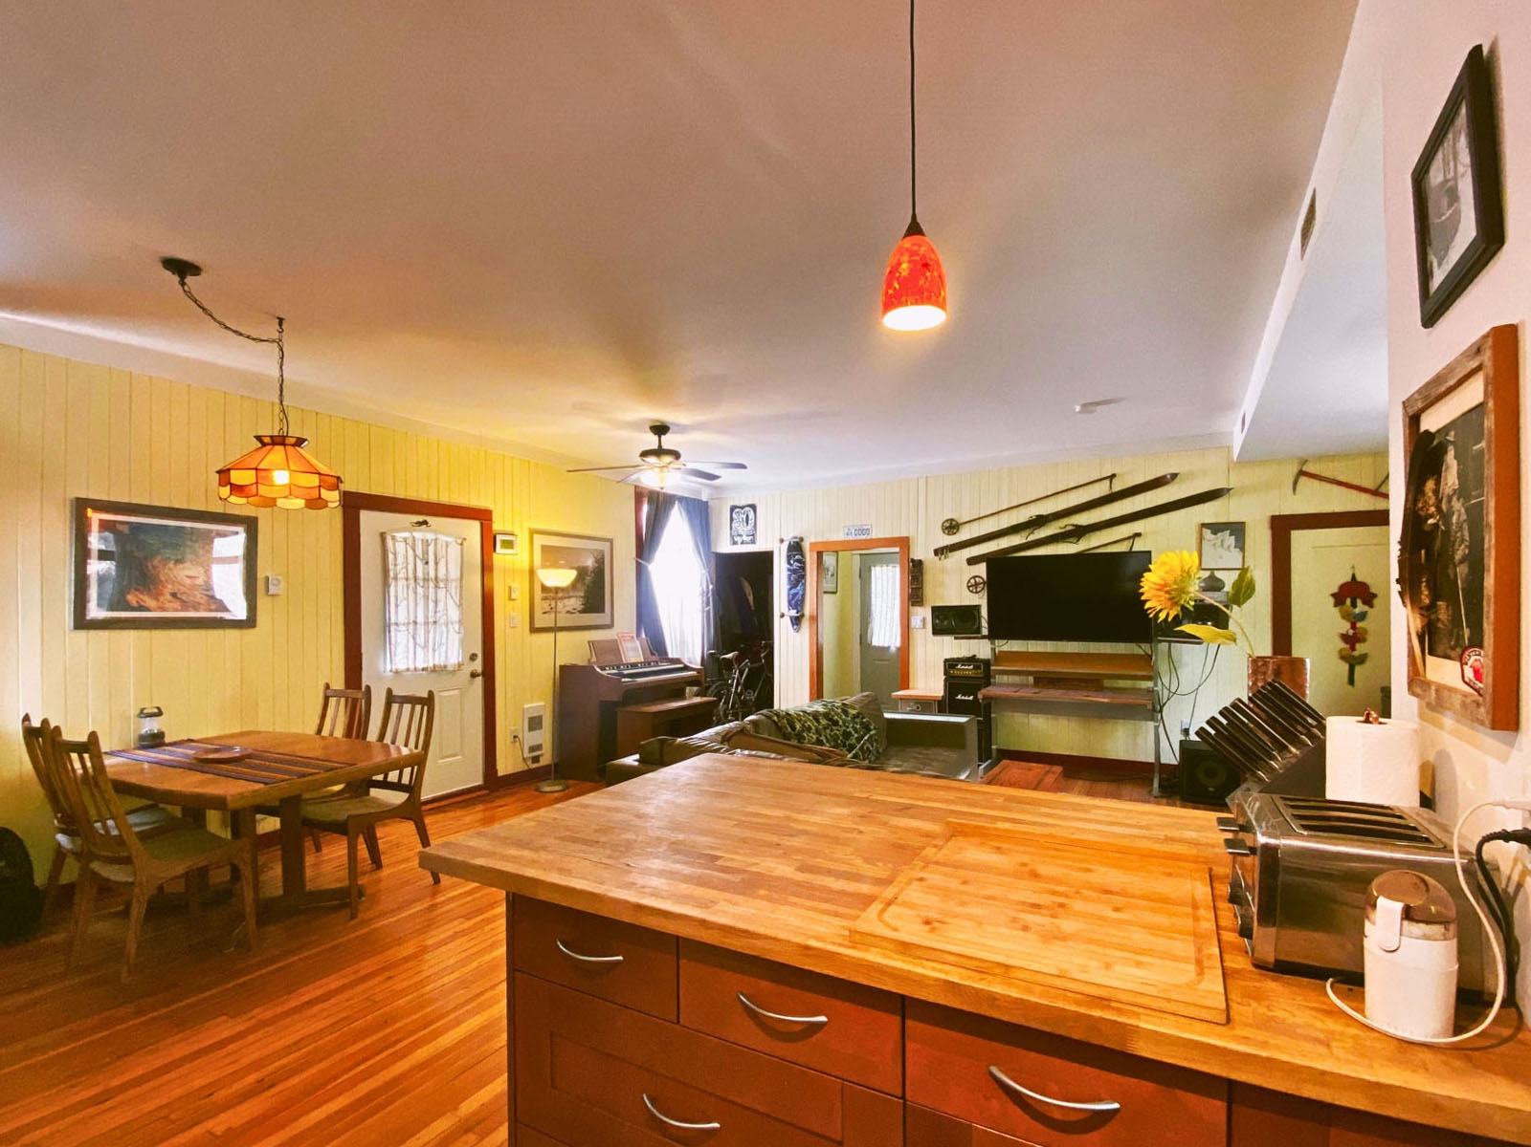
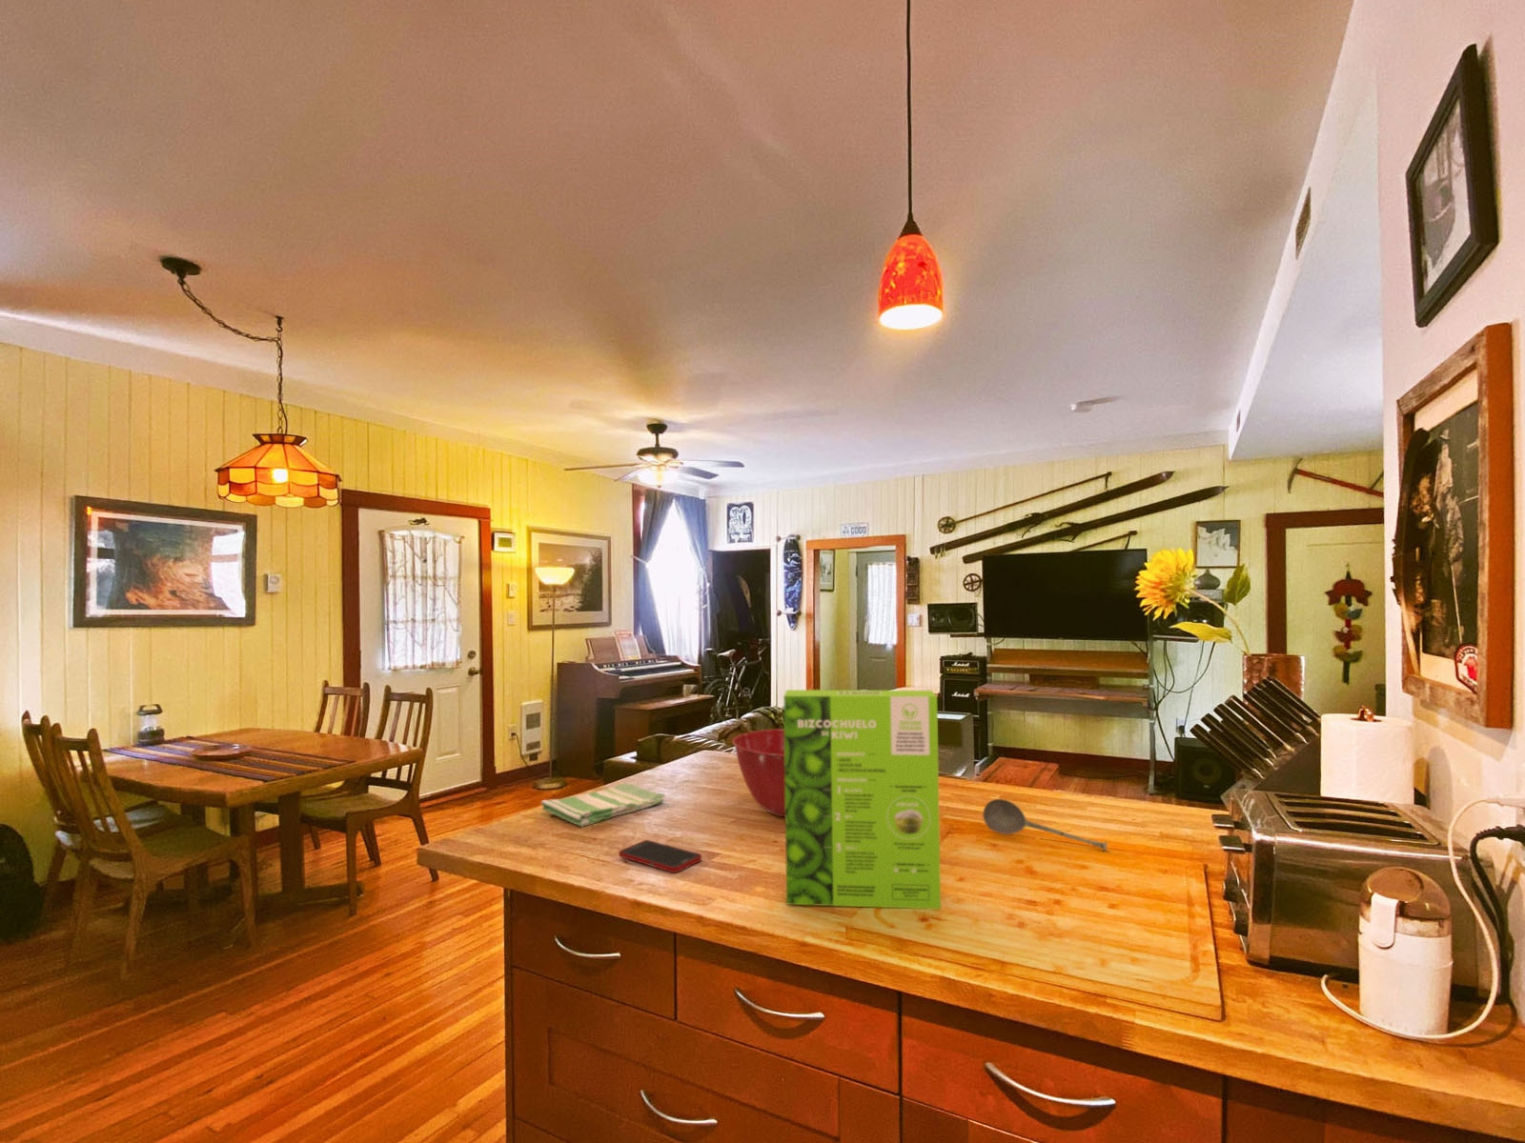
+ soupspoon (1041, 825)
+ cell phone (659, 855)
+ dish towel (603, 801)
+ cake mix box (860, 795)
+ mixing bowl (784, 776)
